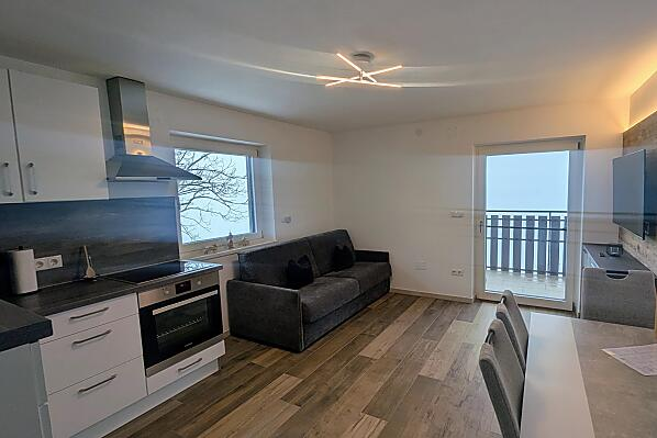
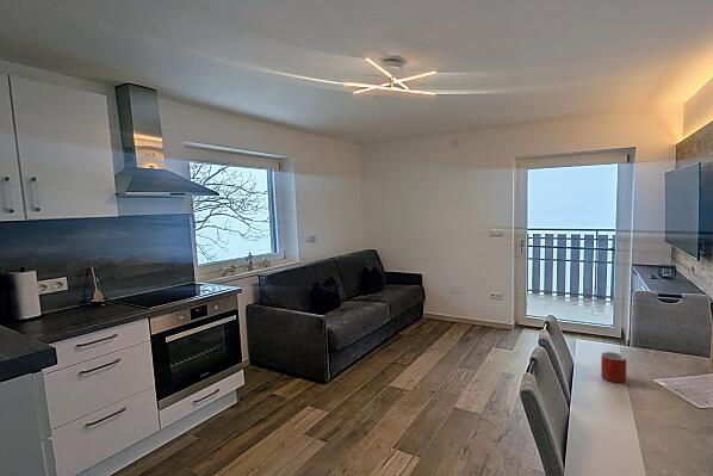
+ mug (613, 369)
